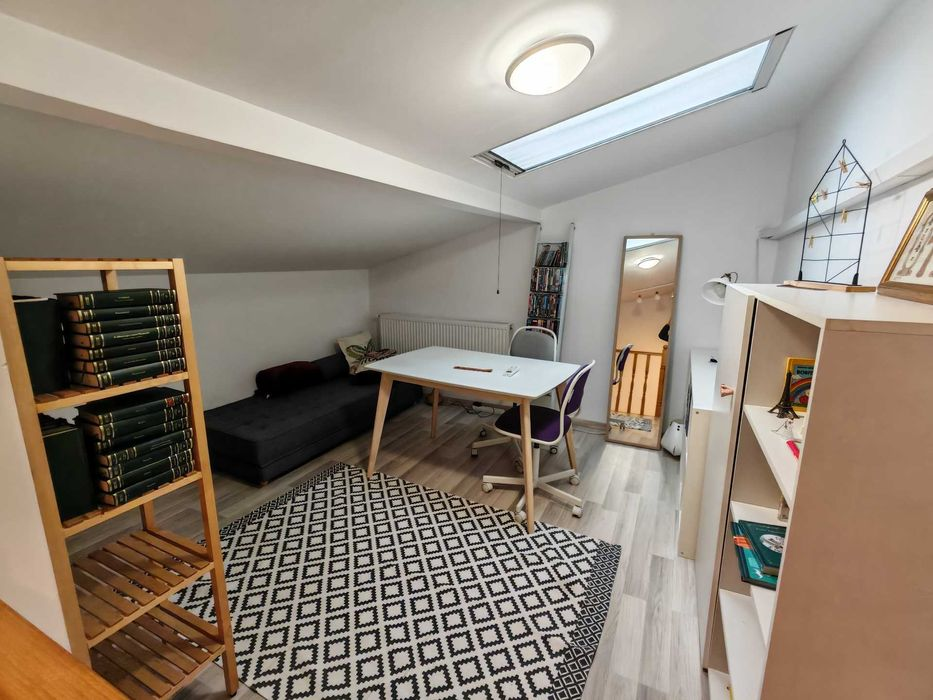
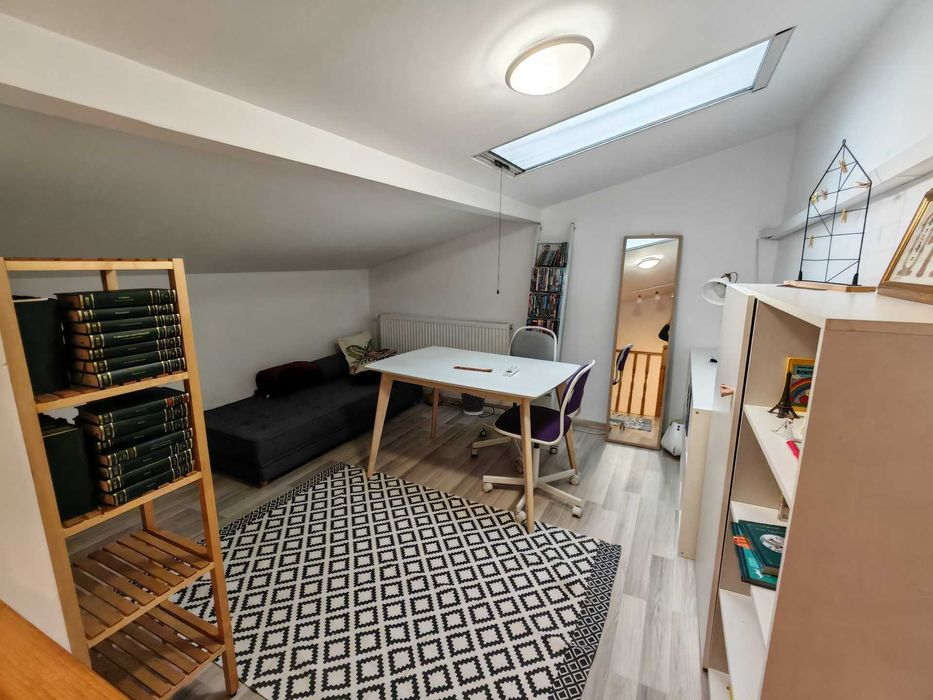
+ wastebasket (473, 397)
